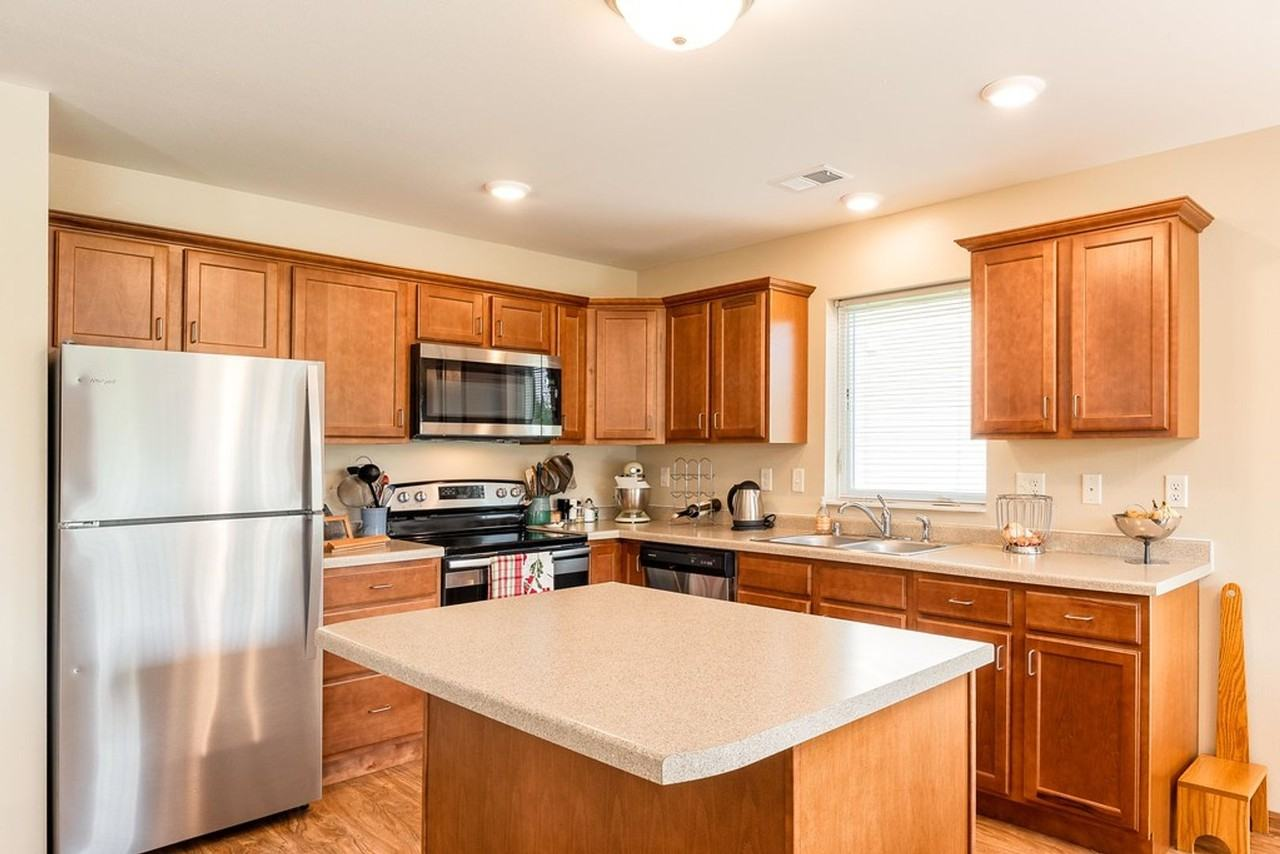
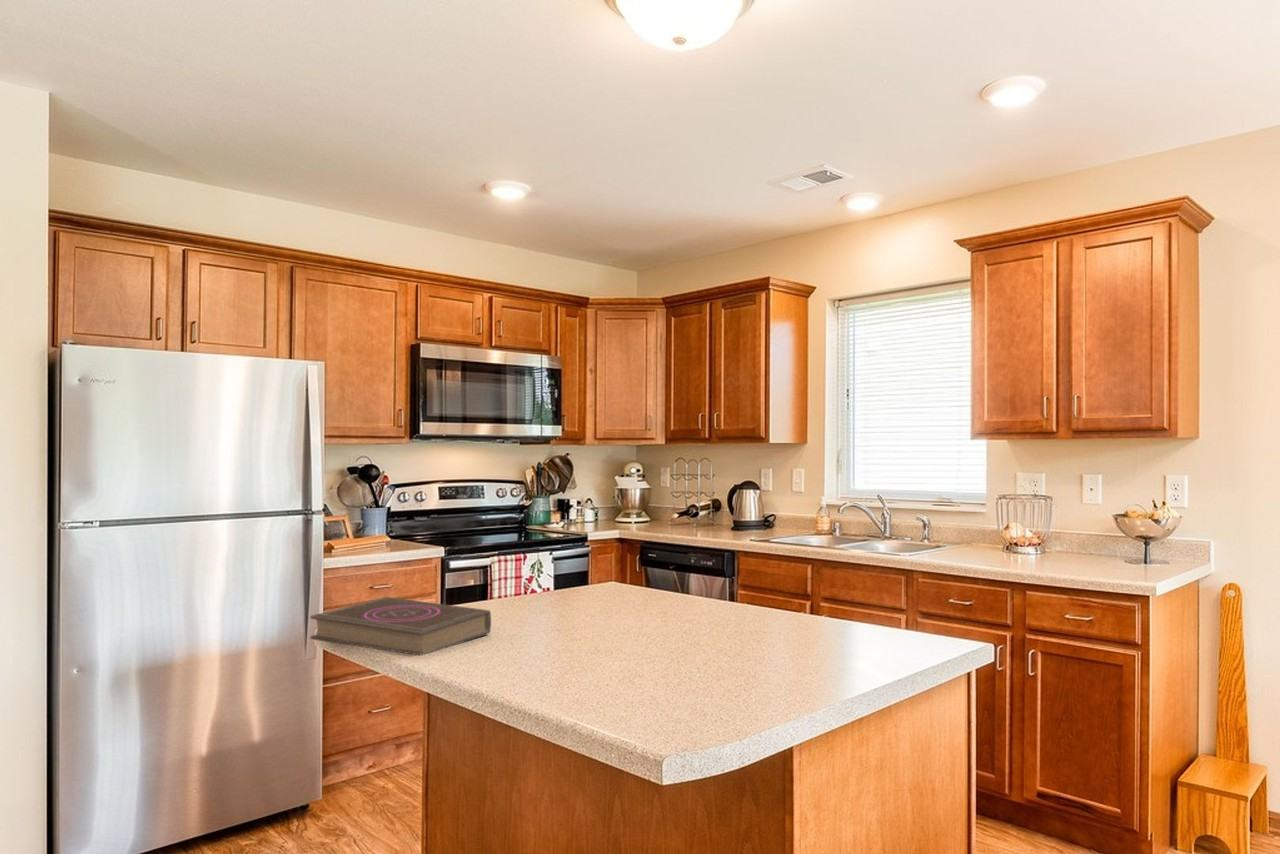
+ book (402, 624)
